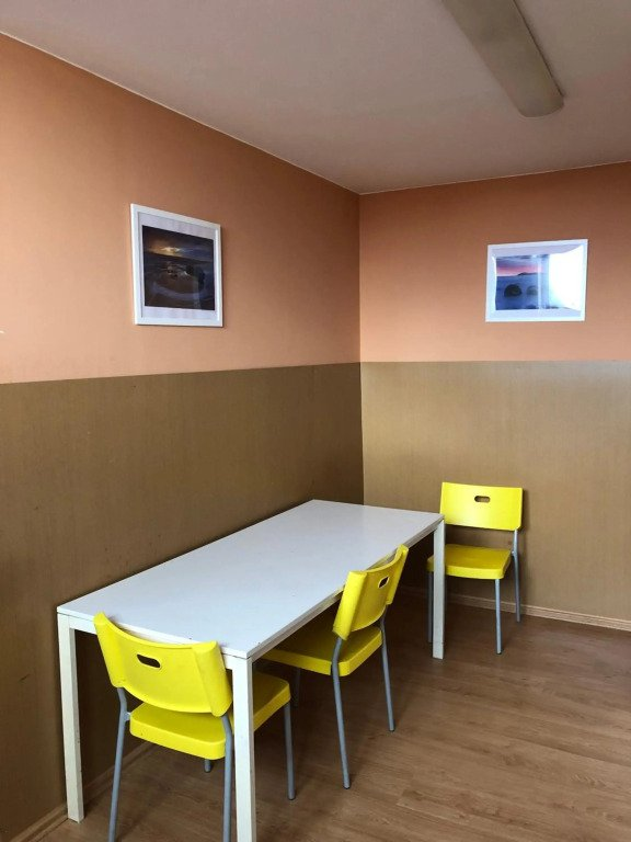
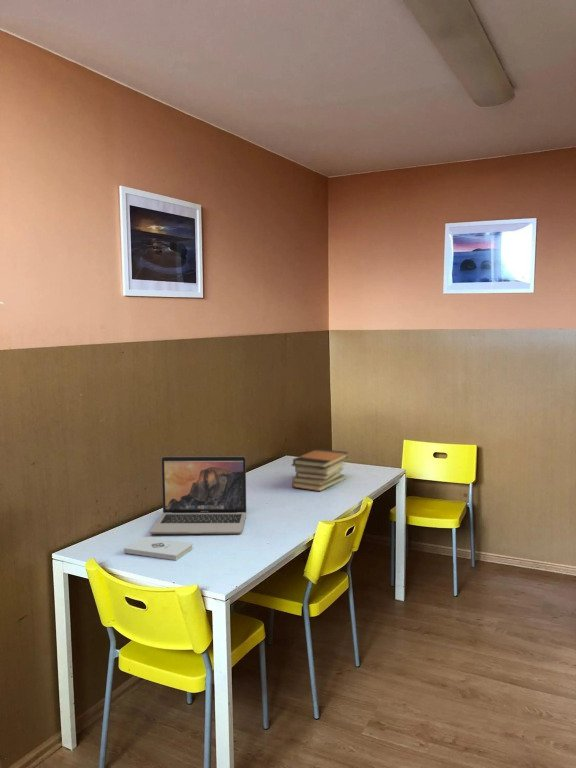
+ laptop (199, 494)
+ book stack (320, 469)
+ notepad (159, 547)
